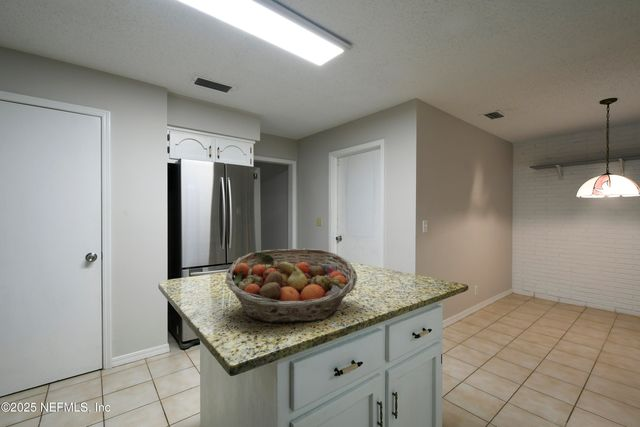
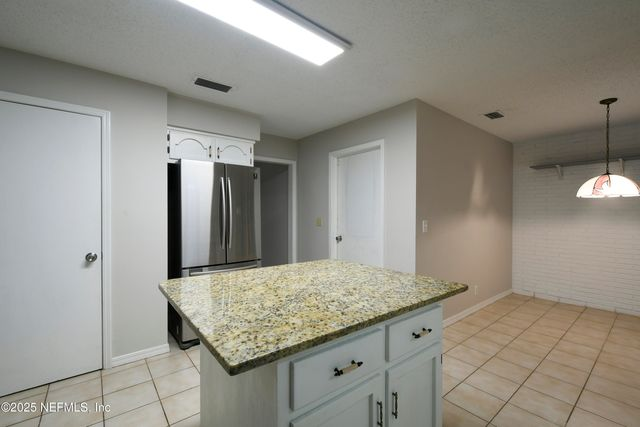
- fruit basket (292, 281)
